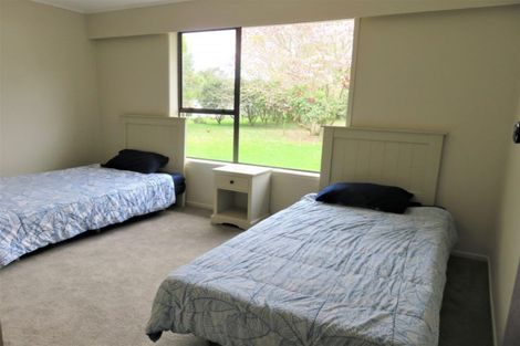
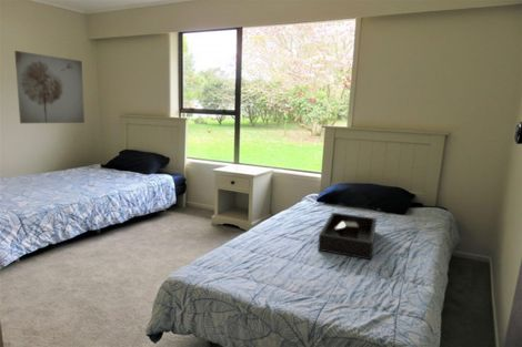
+ tray (349, 232)
+ wall art (52, 90)
